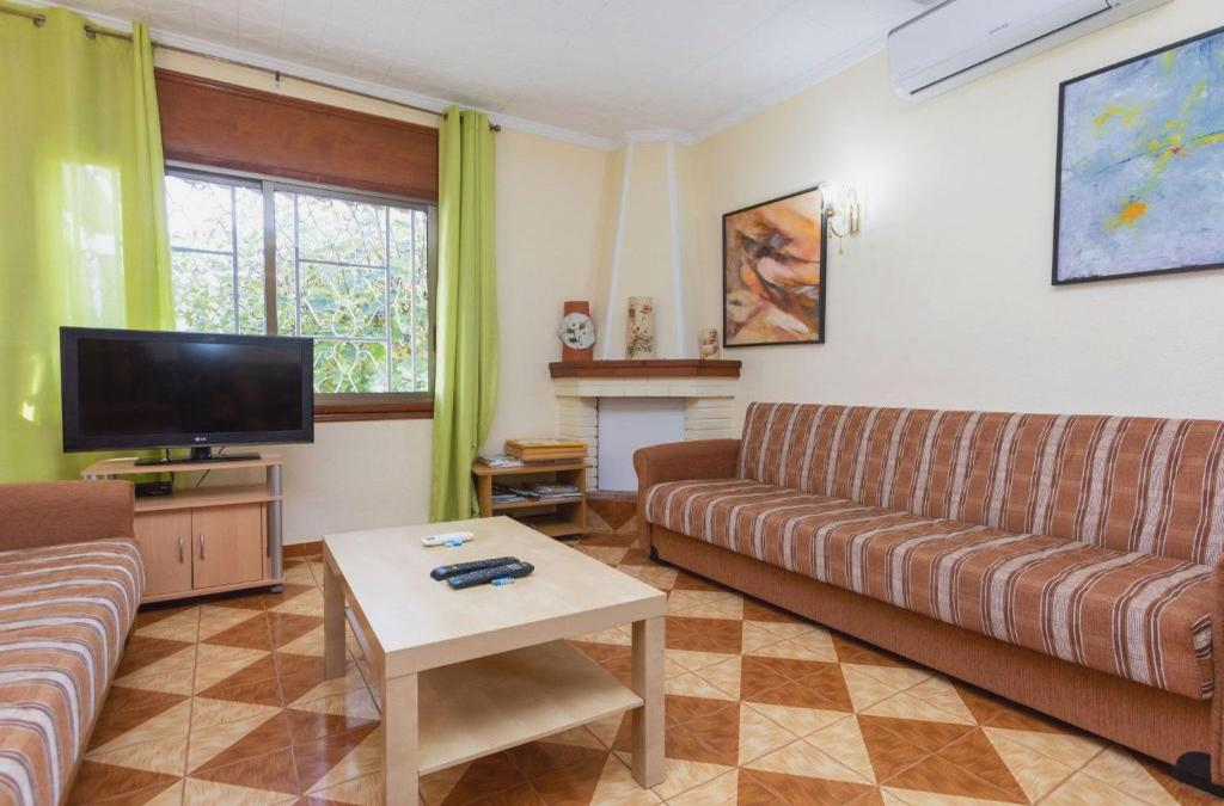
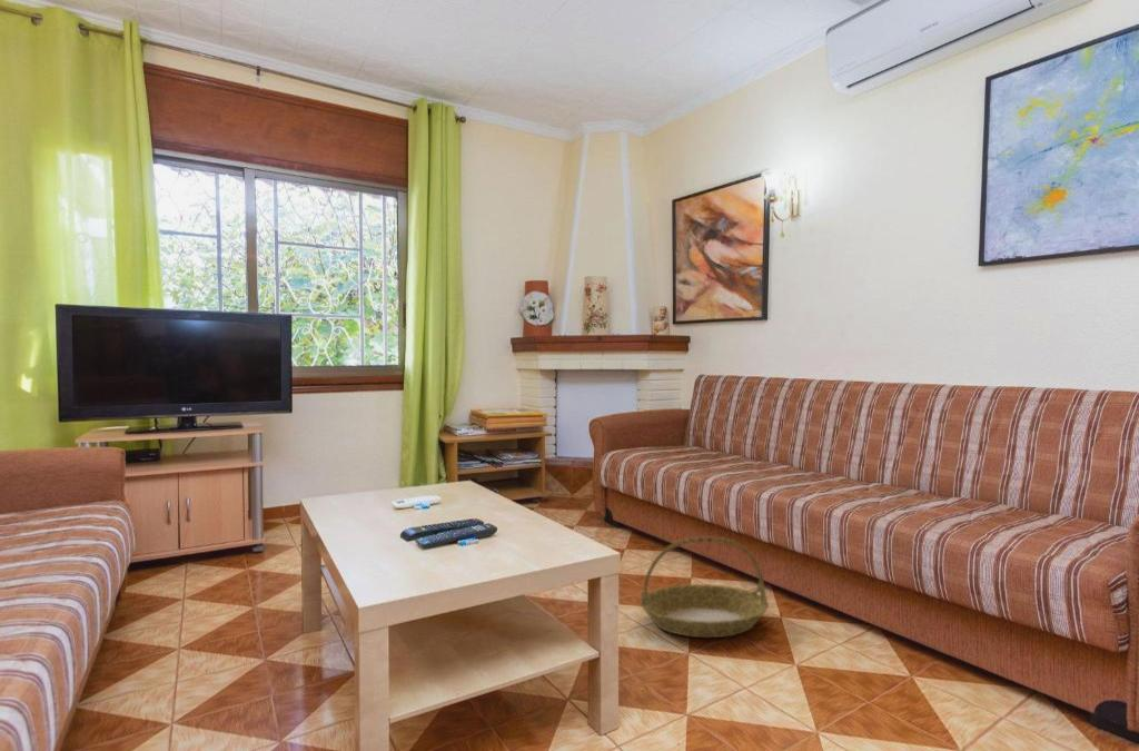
+ basket (704, 584)
